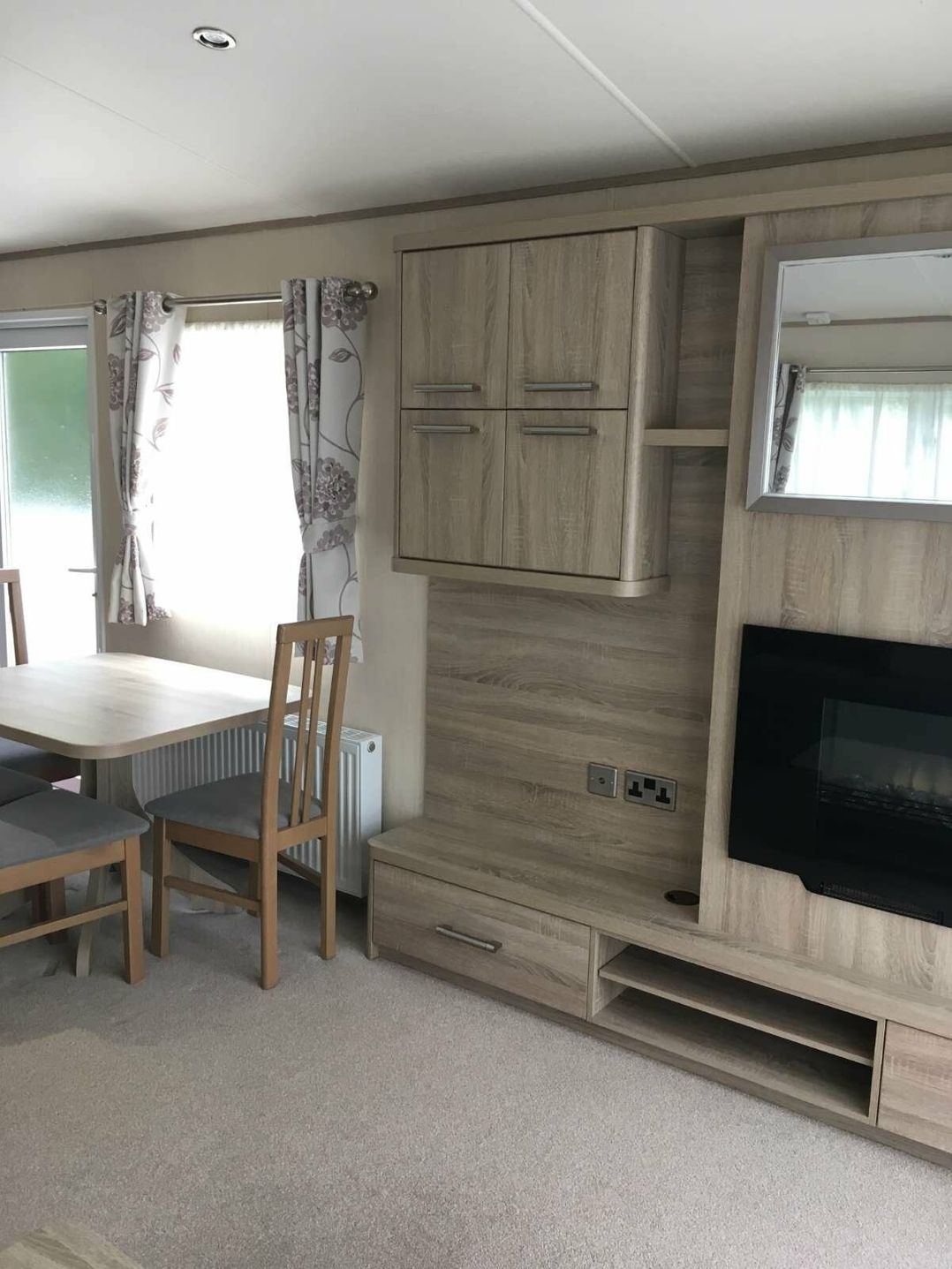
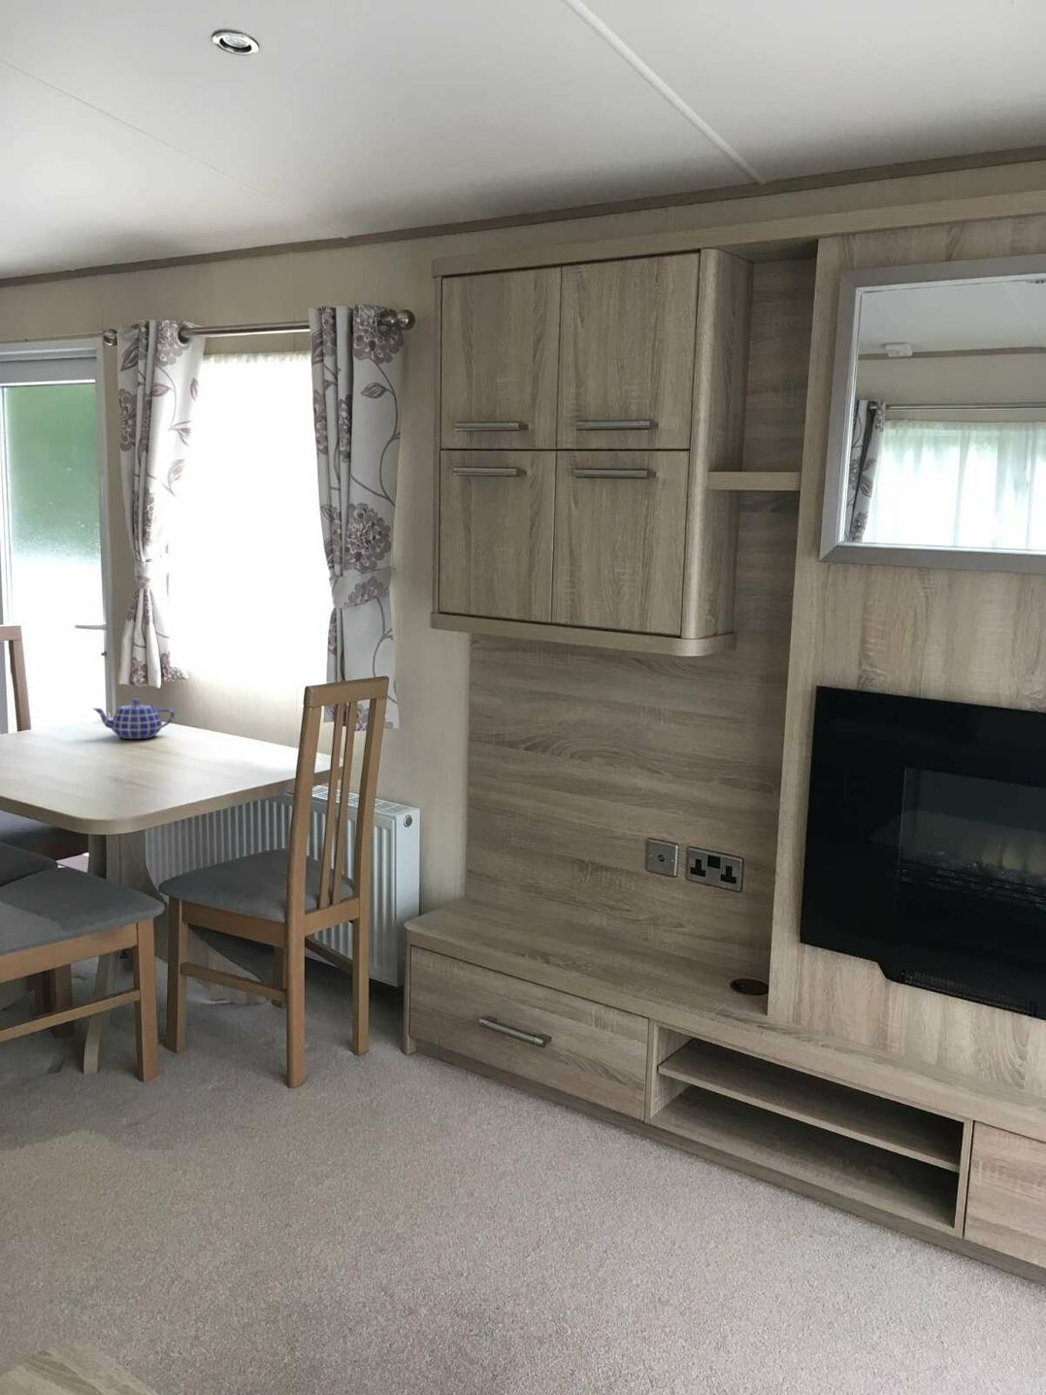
+ teapot (134, 718)
